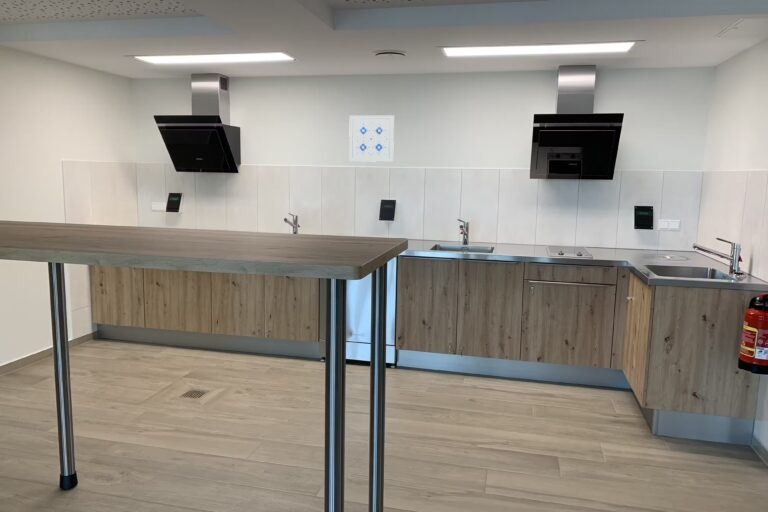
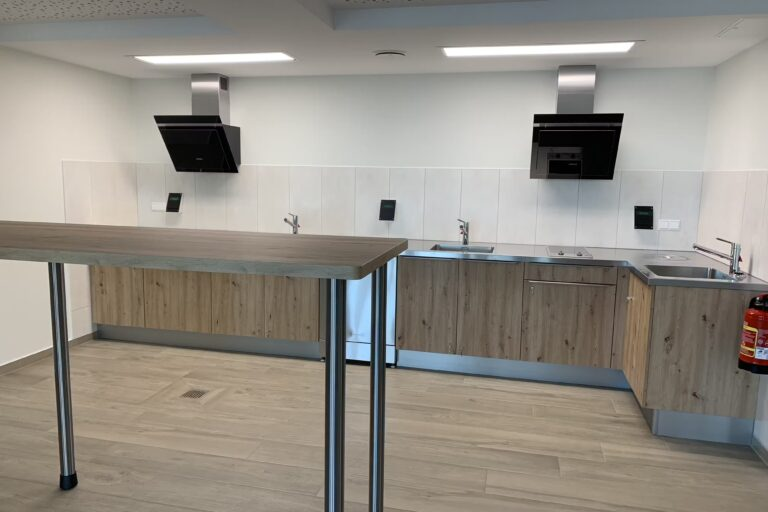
- wall art (371, 138)
